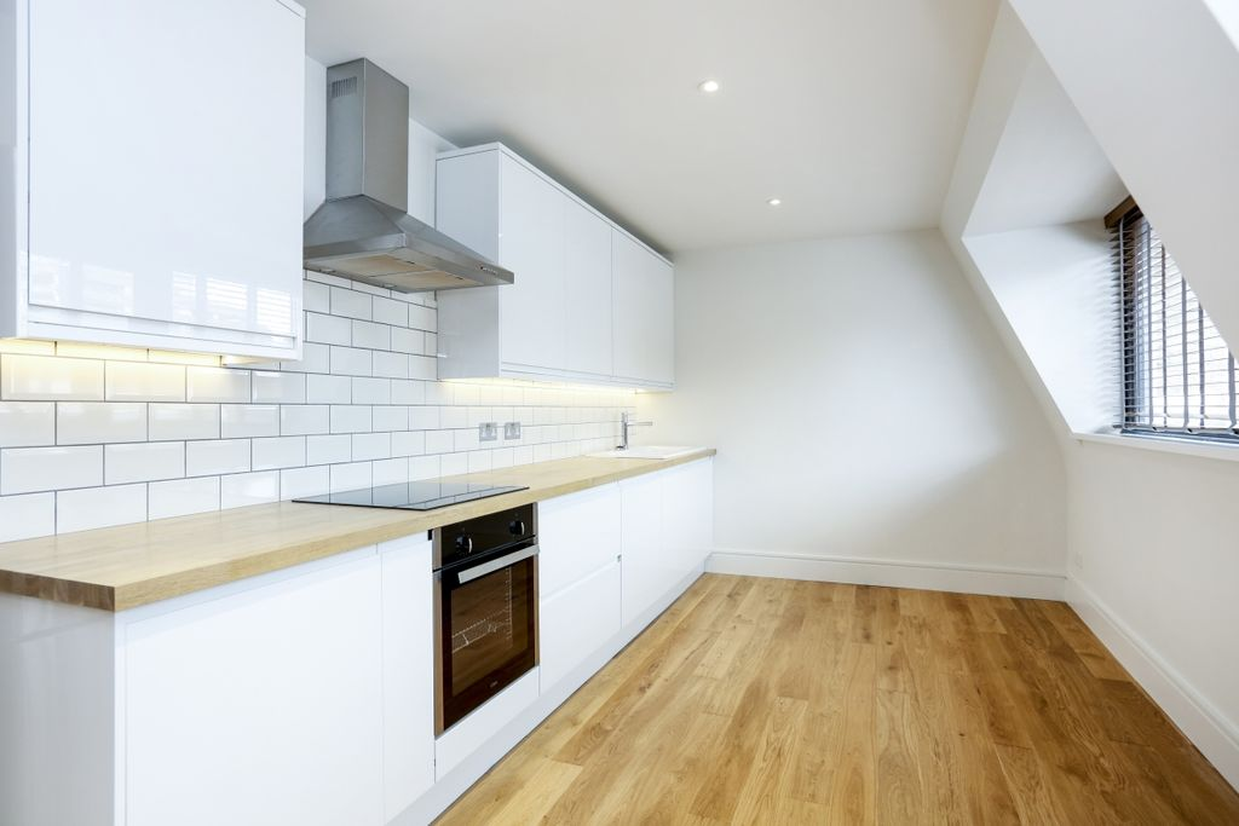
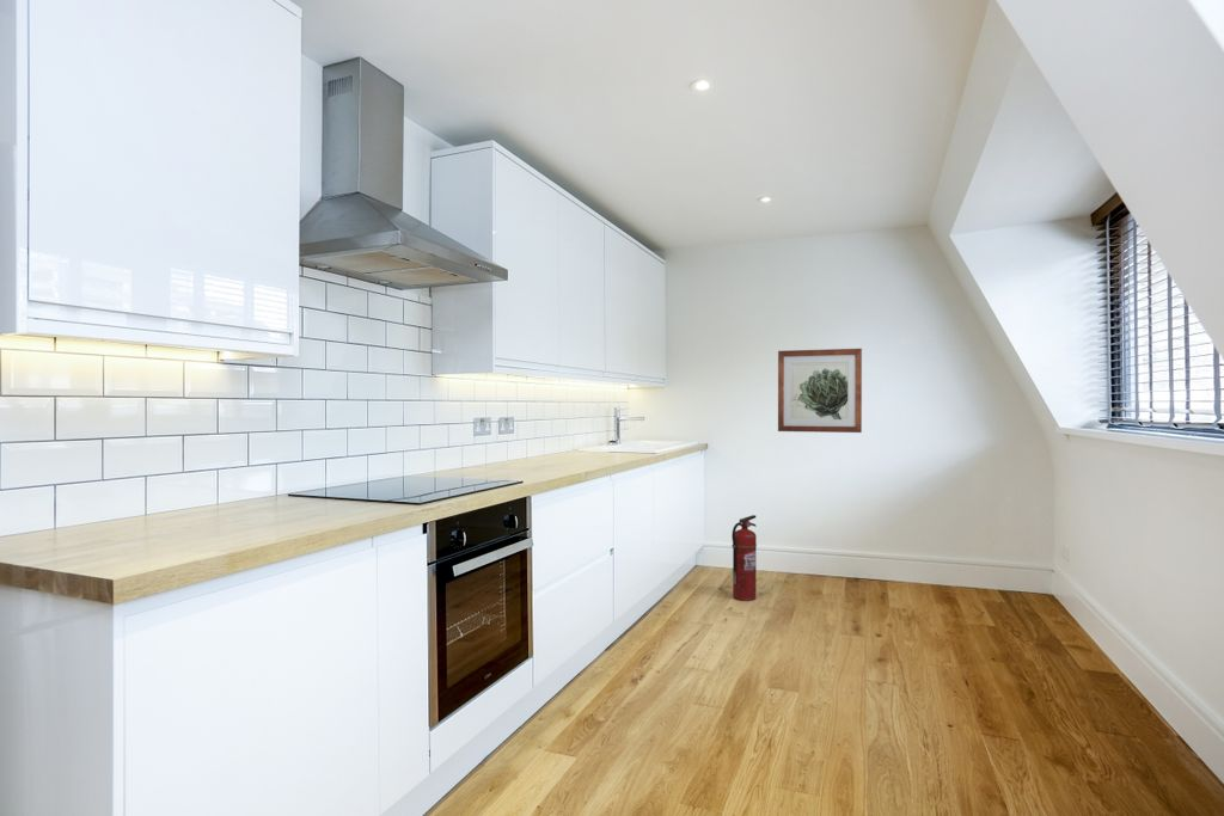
+ fire extinguisher (743, 557)
+ wall art (819, 391)
